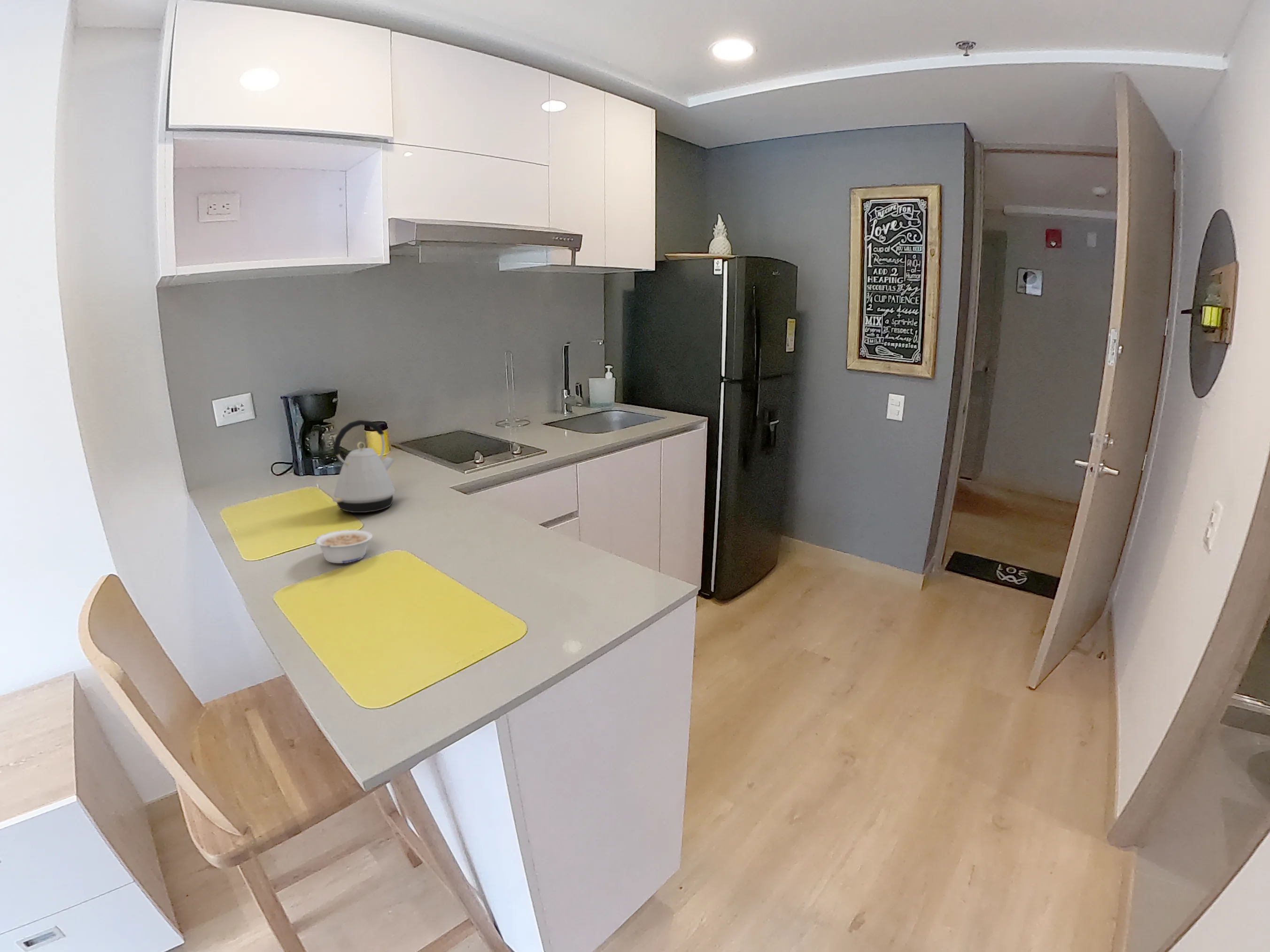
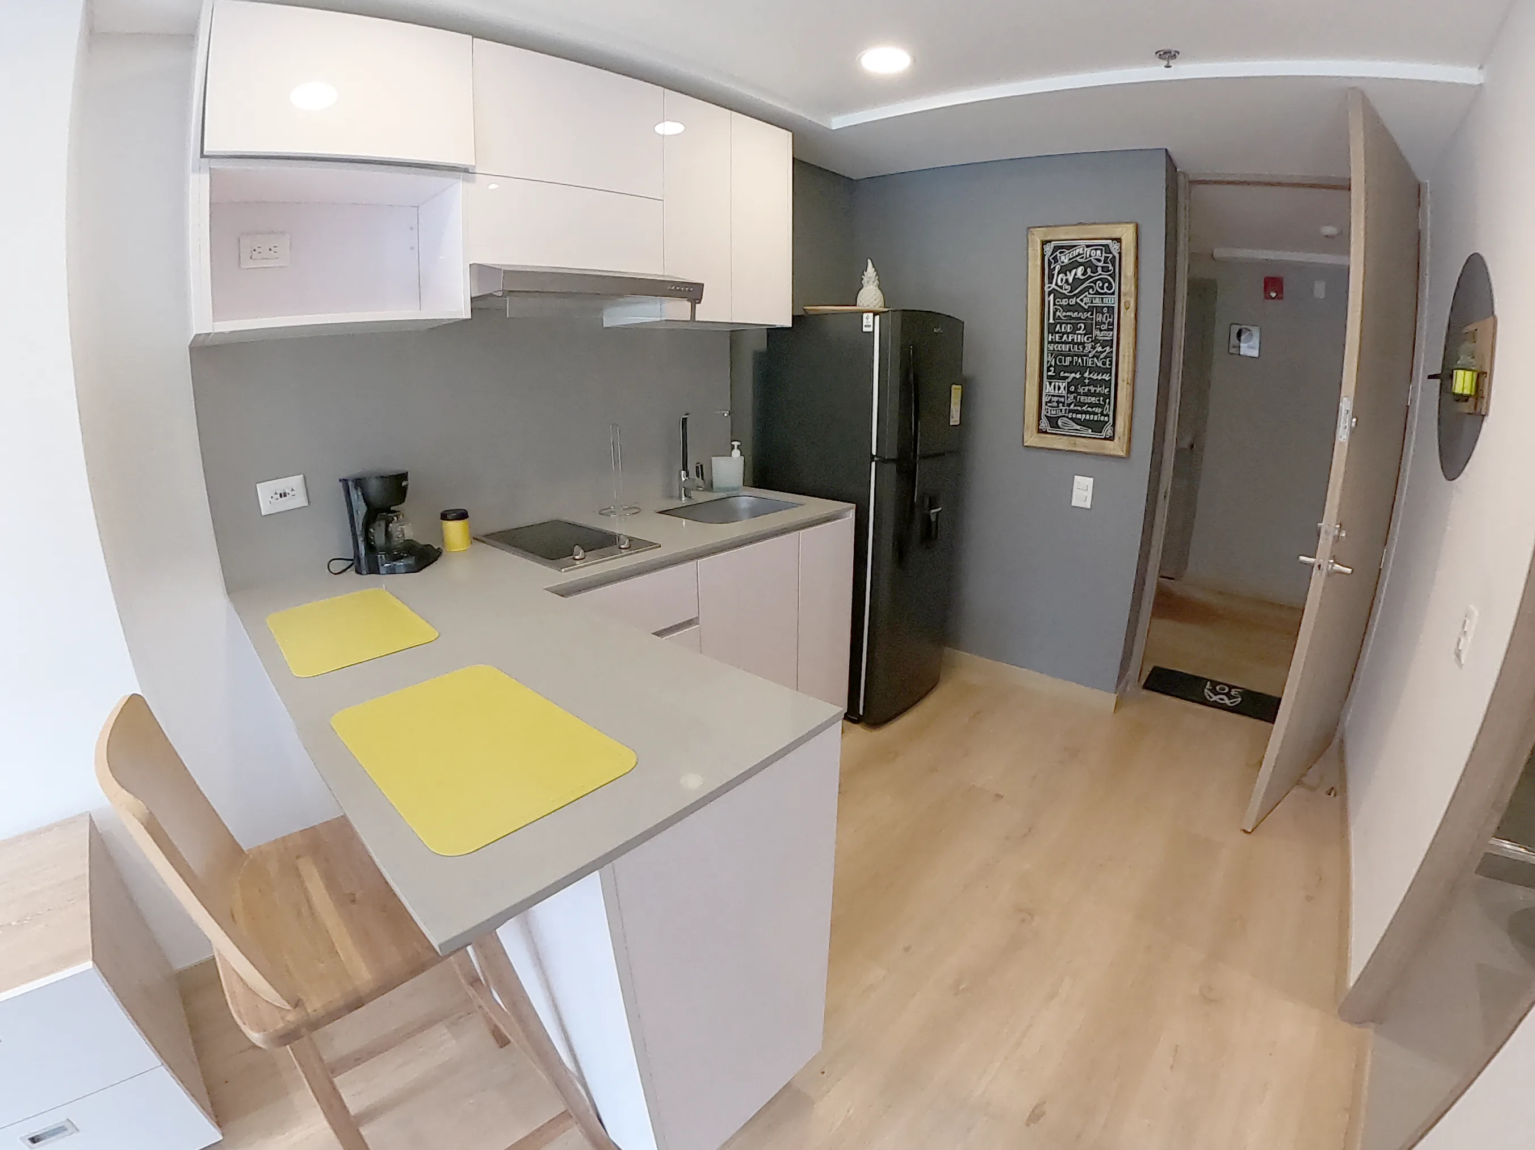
- legume (345, 546)
- kettle (364, 464)
